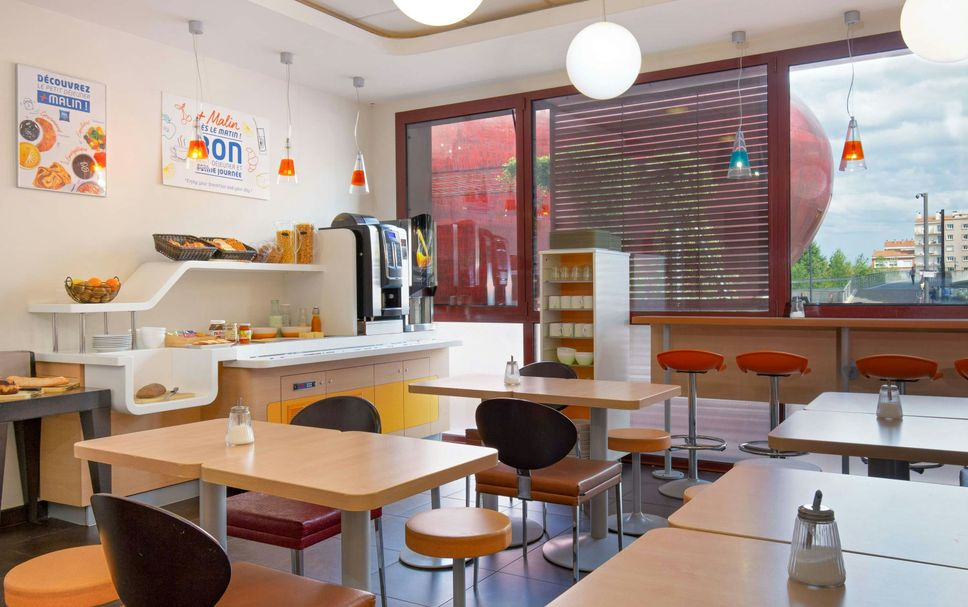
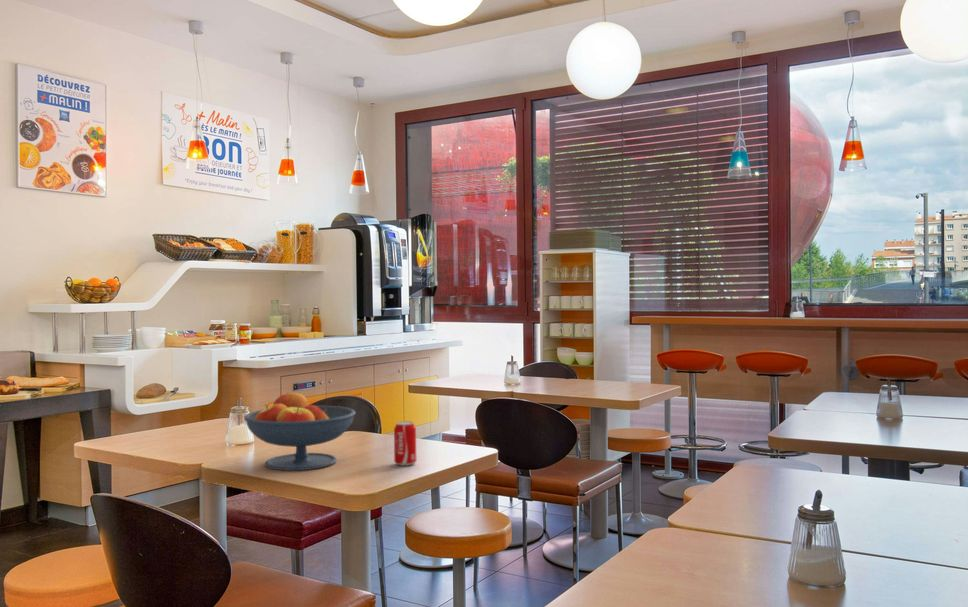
+ fruit bowl (300, 429)
+ beverage can (405, 443)
